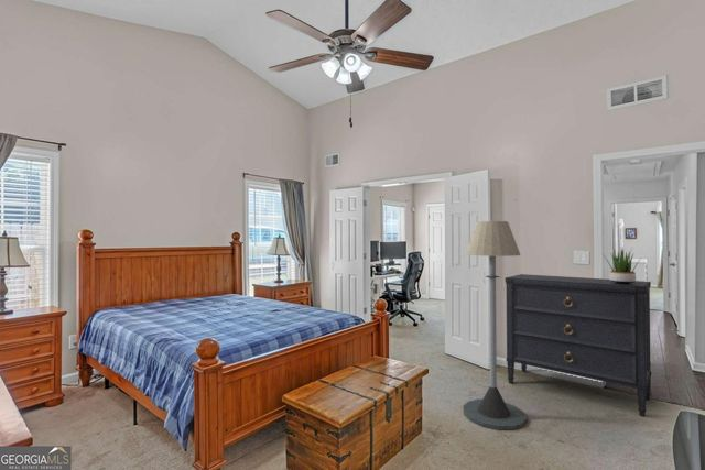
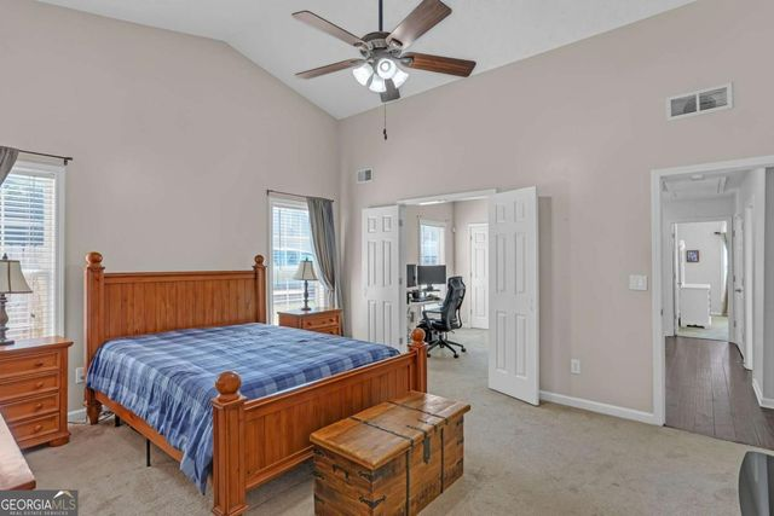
- dresser (574, 335)
- floor lamp (492, 318)
- potted plant (622, 264)
